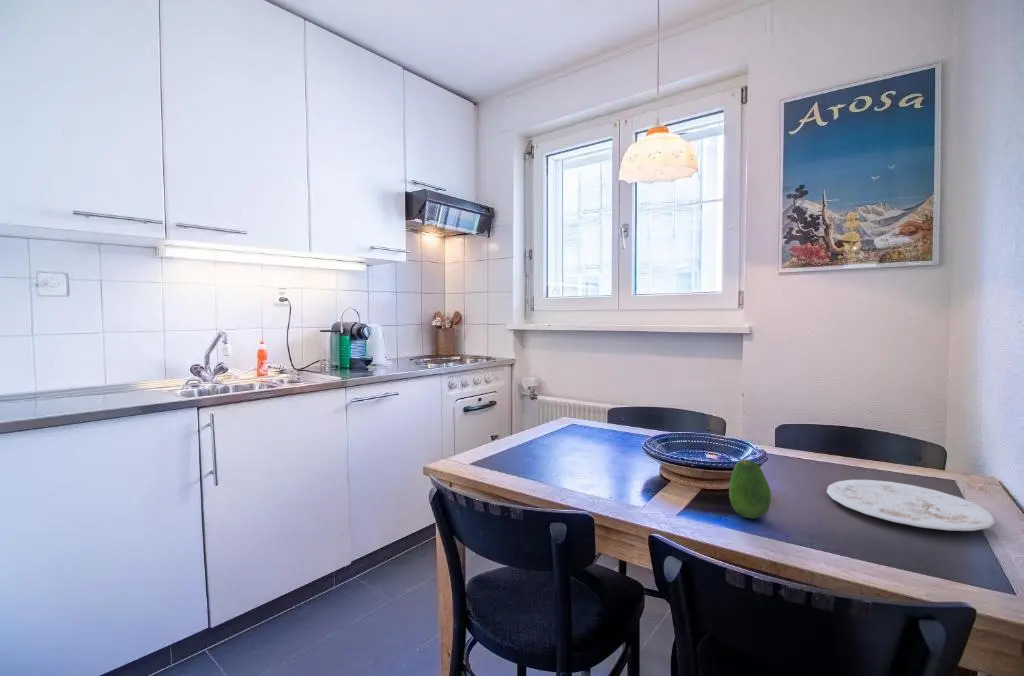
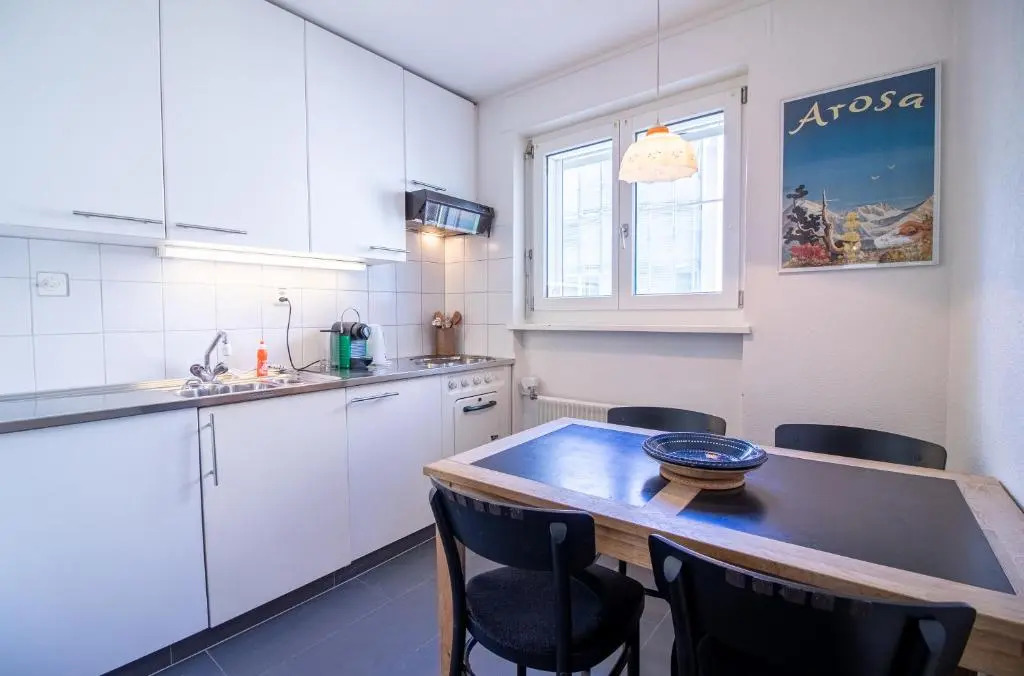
- plate (903, 503)
- fruit (749, 488)
